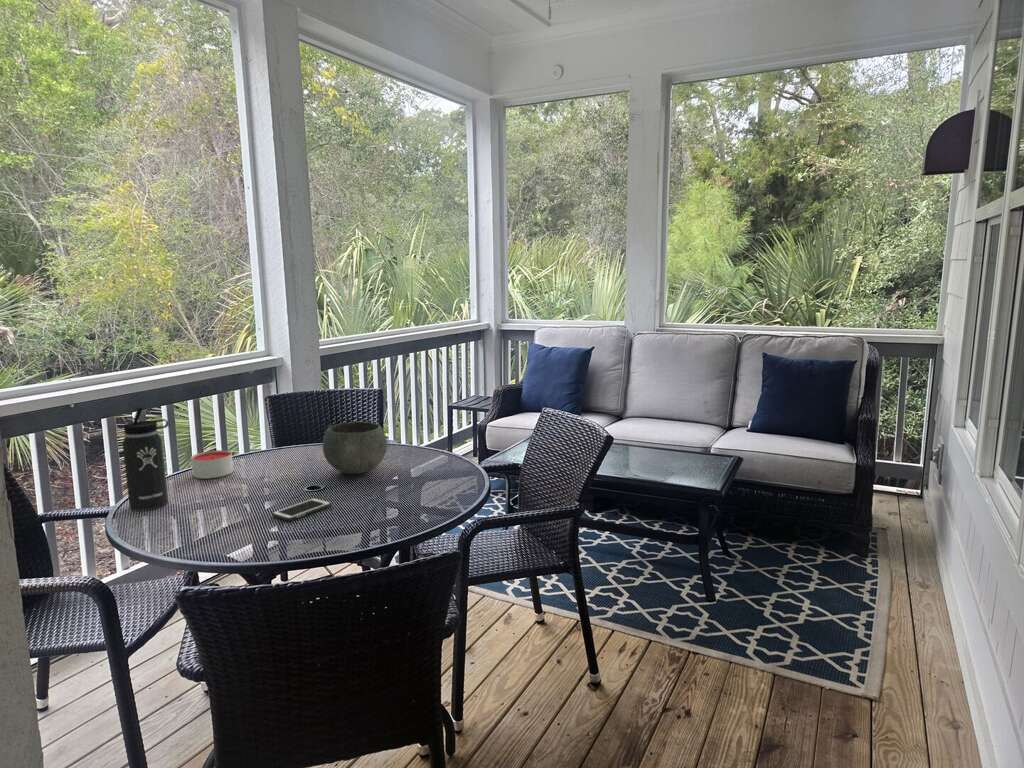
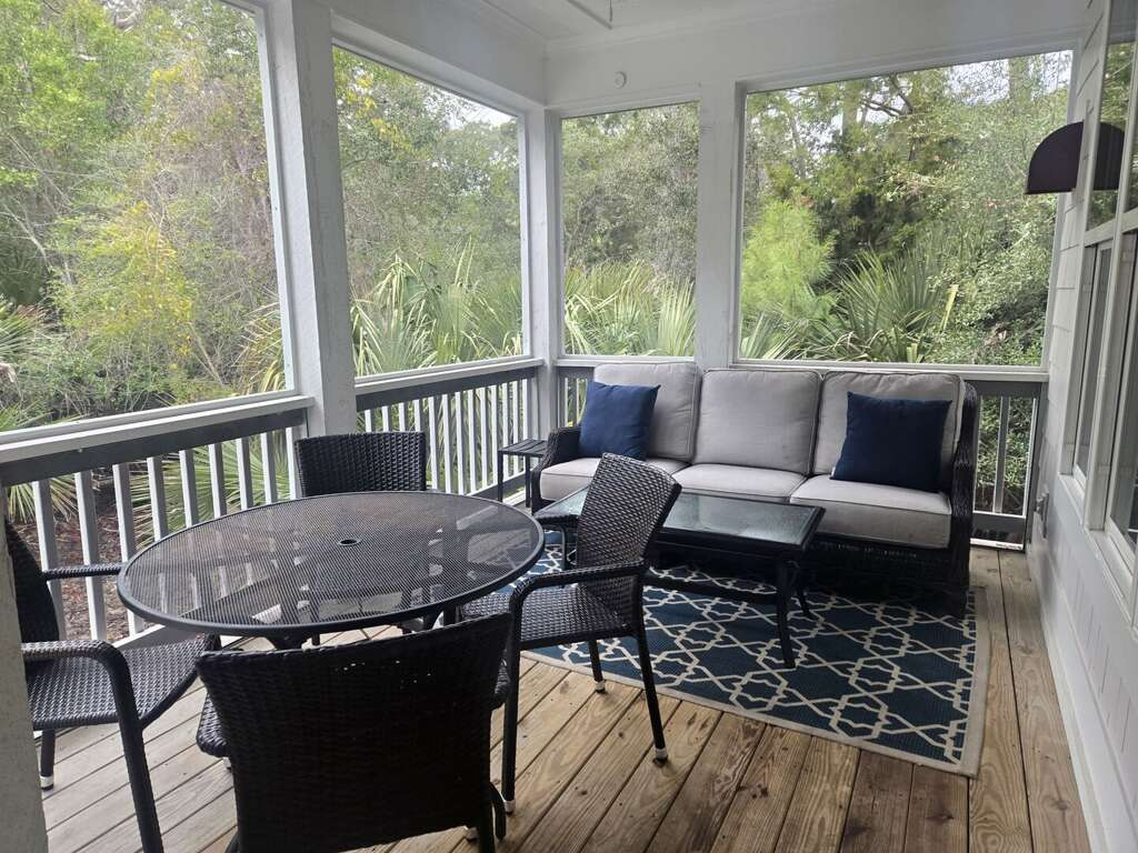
- candle (212, 463)
- cell phone (302, 509)
- bowl (355, 449)
- thermos bottle (148, 455)
